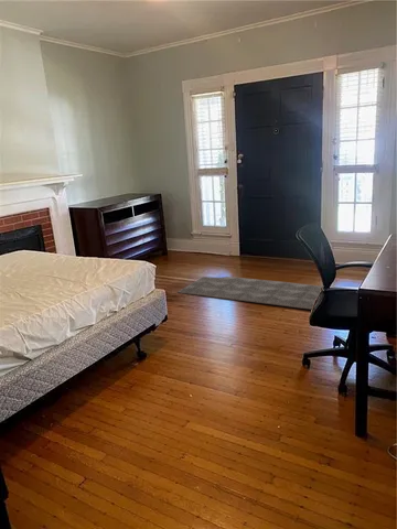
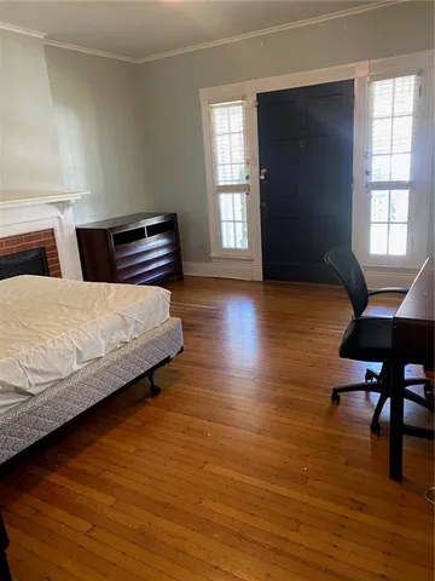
- rug (290, 293)
